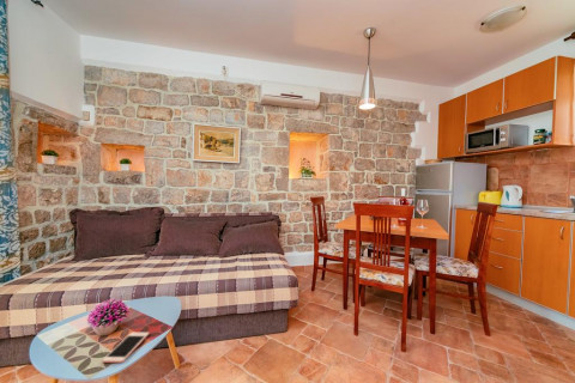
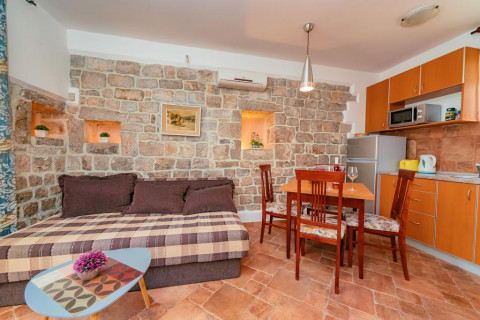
- cell phone (127, 346)
